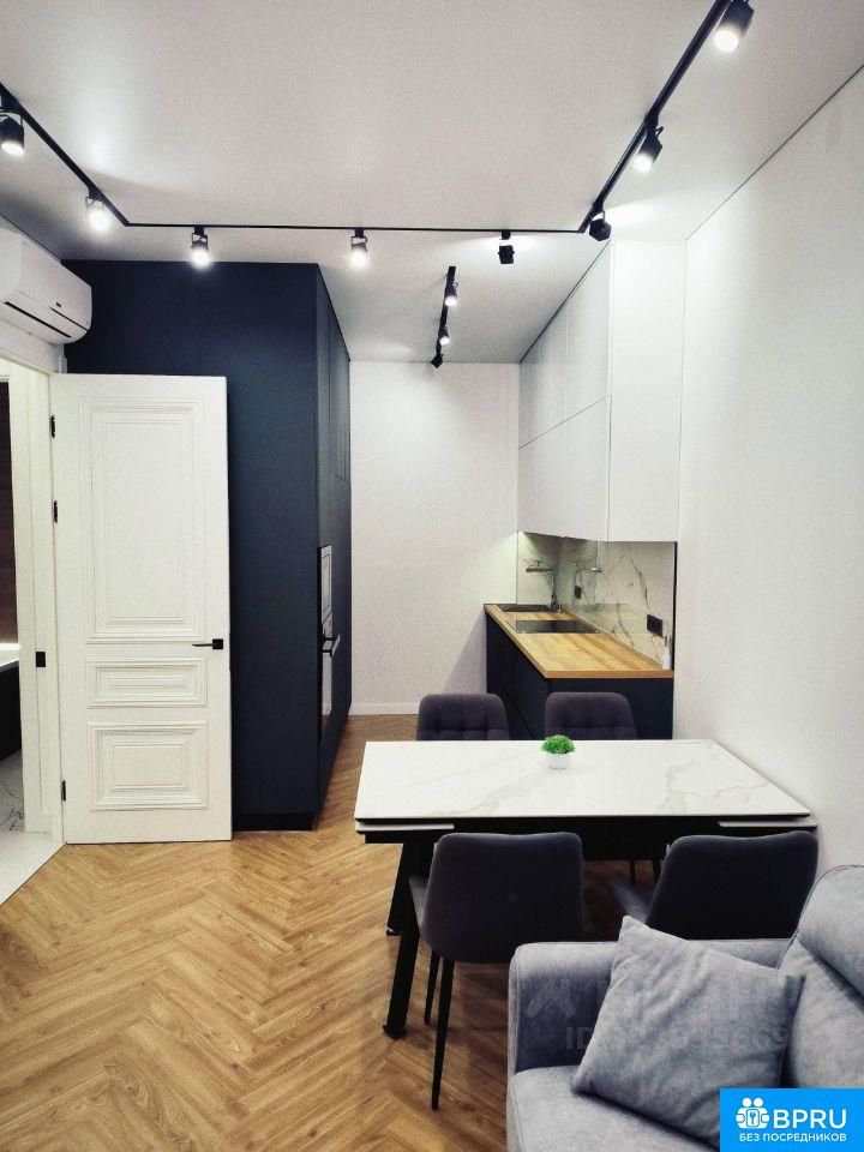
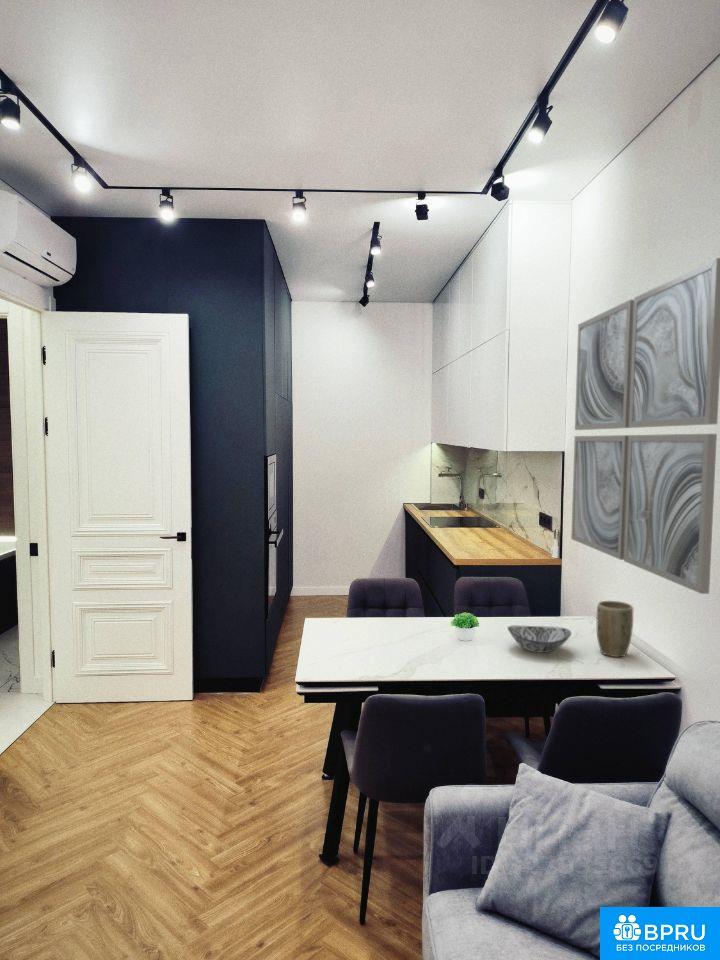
+ plant pot (614, 628)
+ wall art (630, 435)
+ decorative bowl (538, 639)
